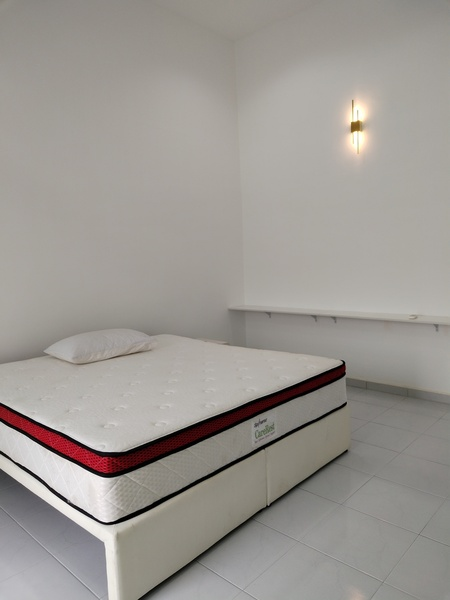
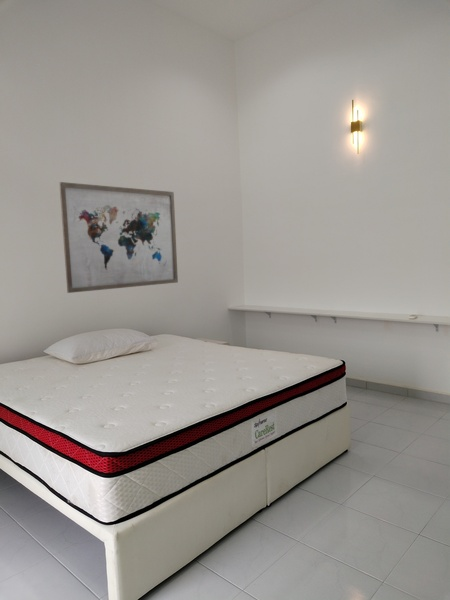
+ wall art (125, 237)
